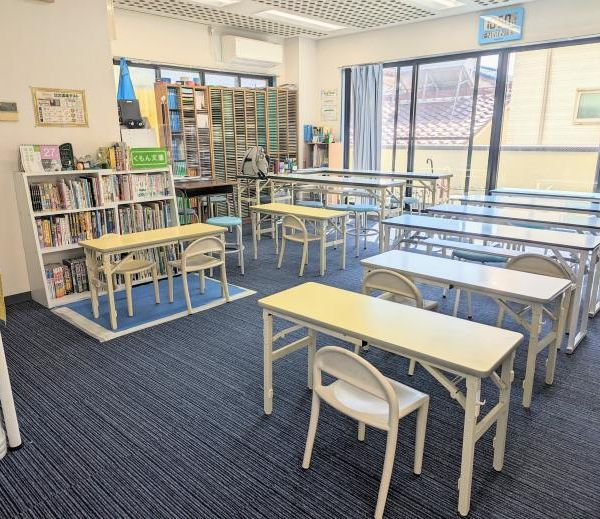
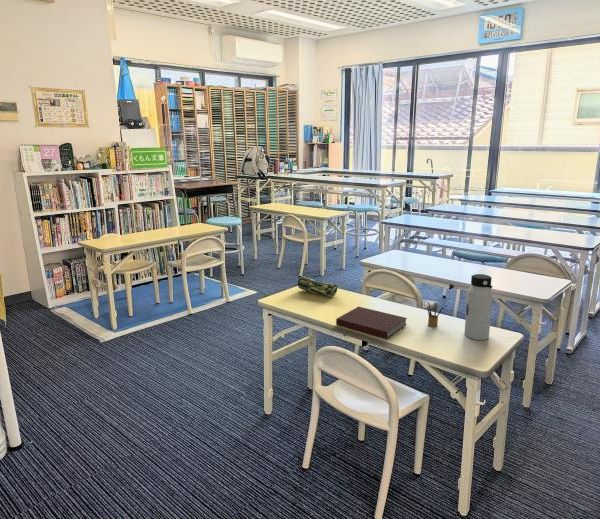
+ notebook (371, 321)
+ pencil case (318, 286)
+ pencil box (434, 315)
+ water bottle (479, 306)
